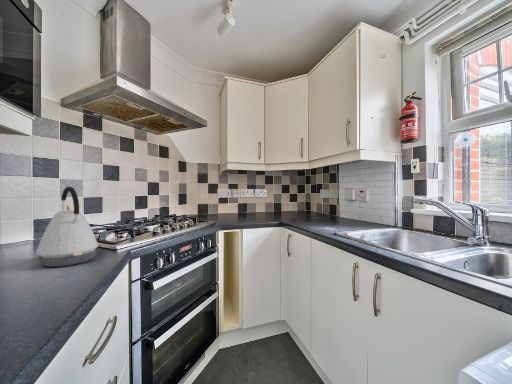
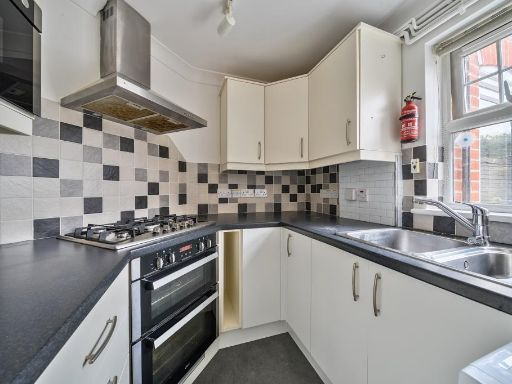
- kettle (68, 223)
